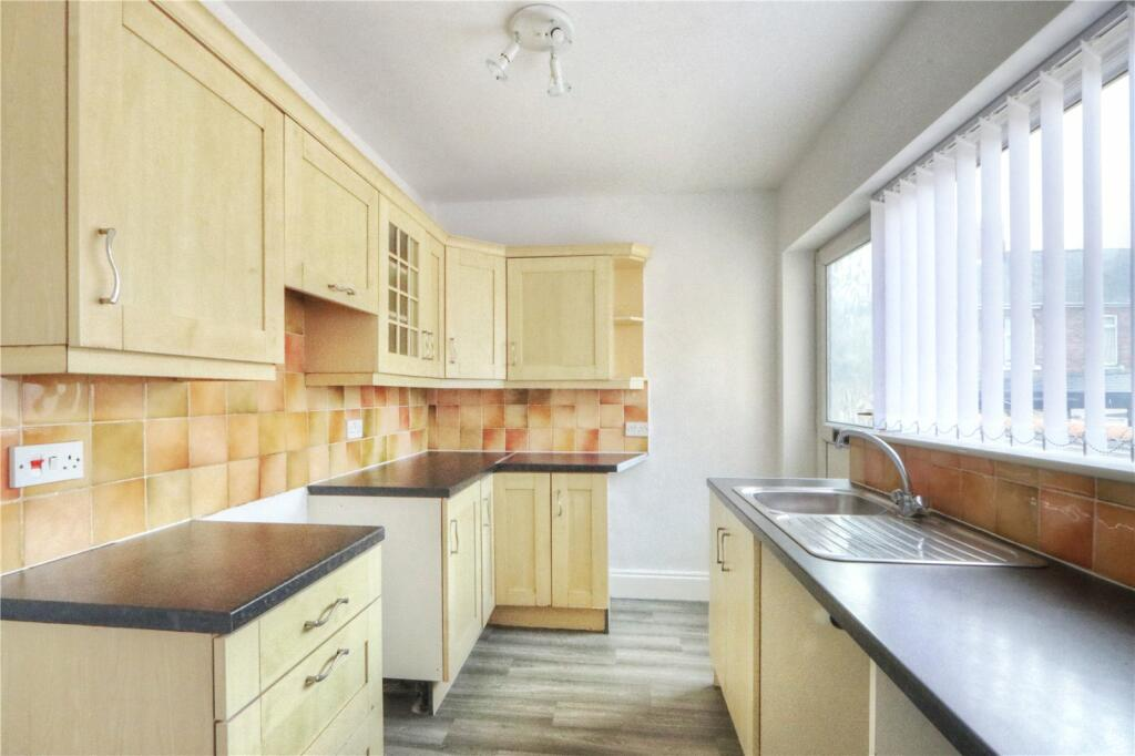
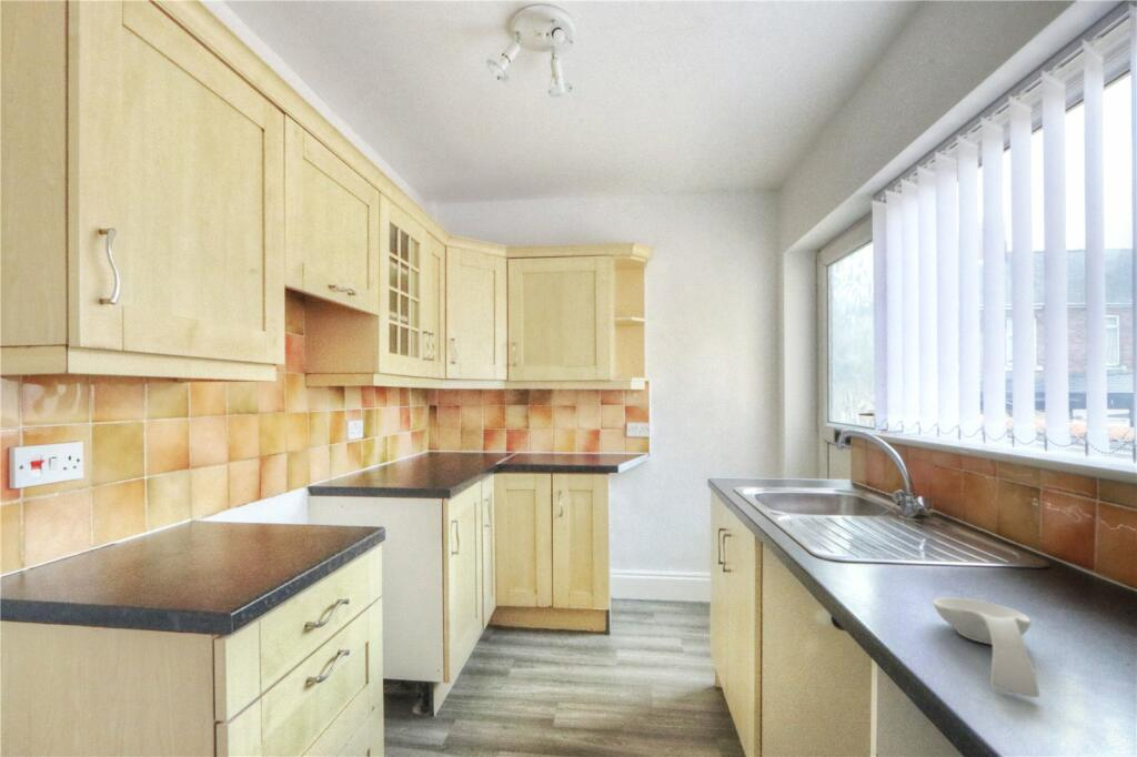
+ spoon rest (990, 627)
